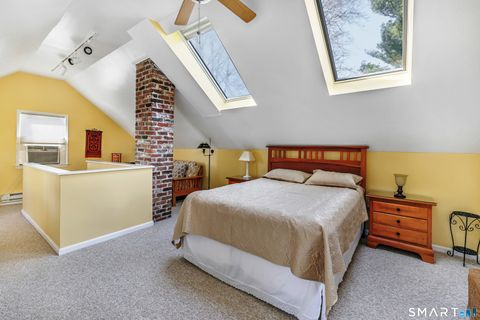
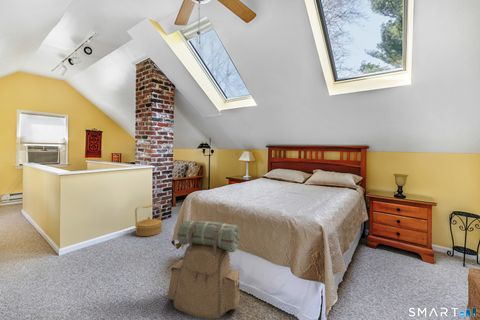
+ woven basket (148, 218)
+ backpack (209, 261)
